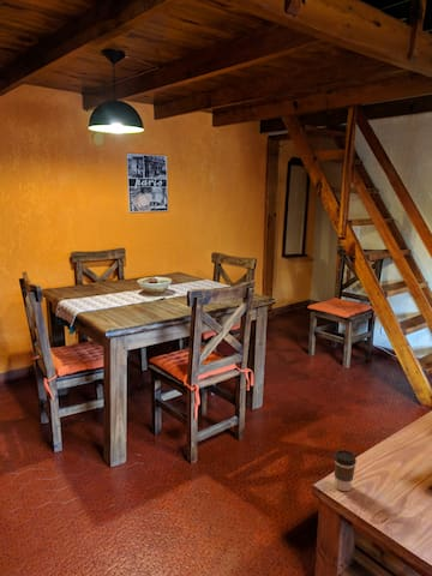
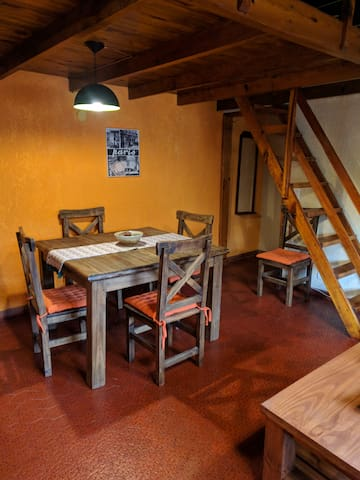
- coffee cup (343, 470)
